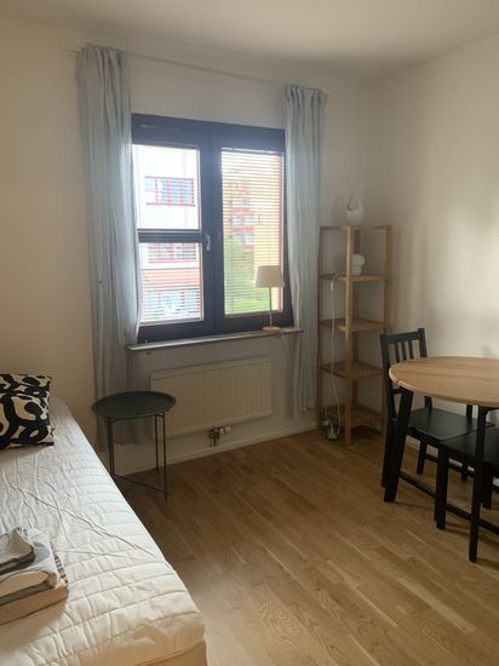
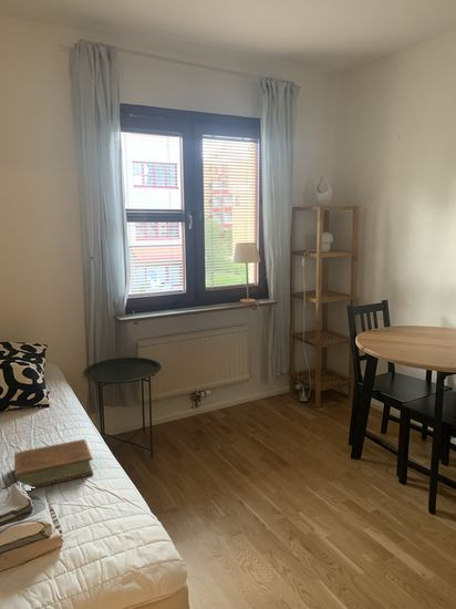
+ book (53, 463)
